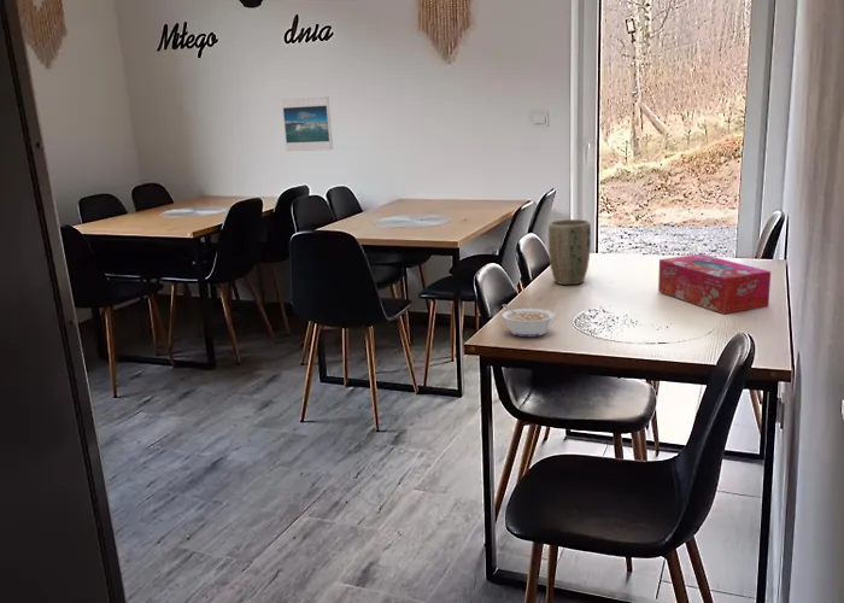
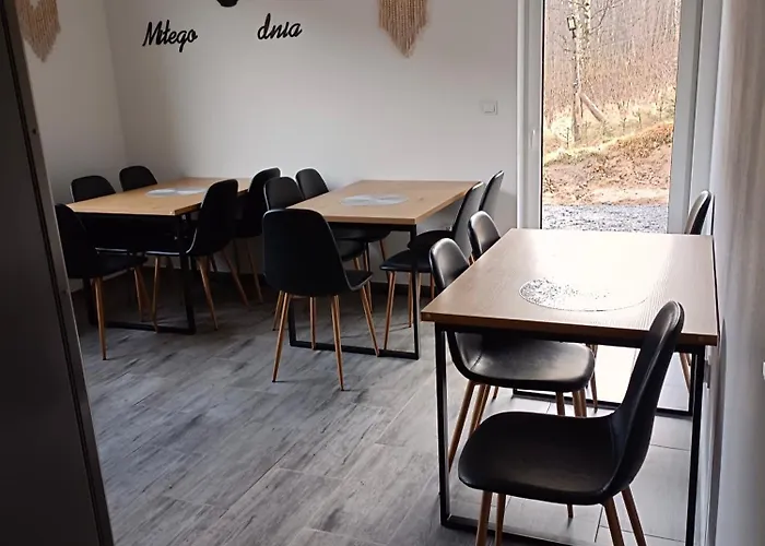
- tissue box (711, 281)
- legume (526, 321)
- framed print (306, 124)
- plant pot (569, 252)
